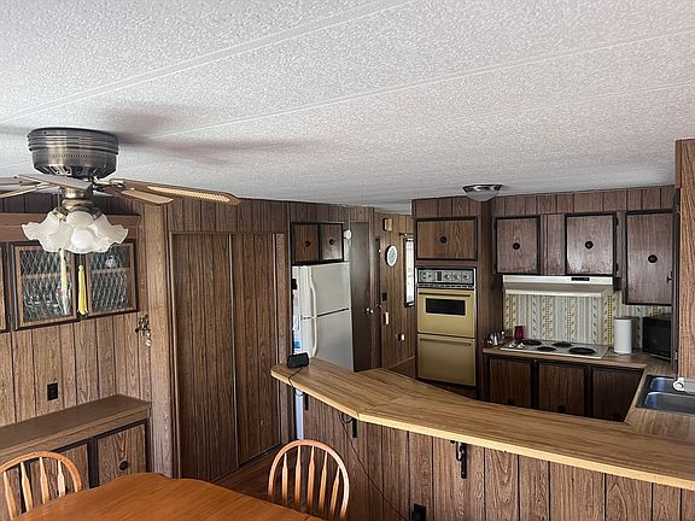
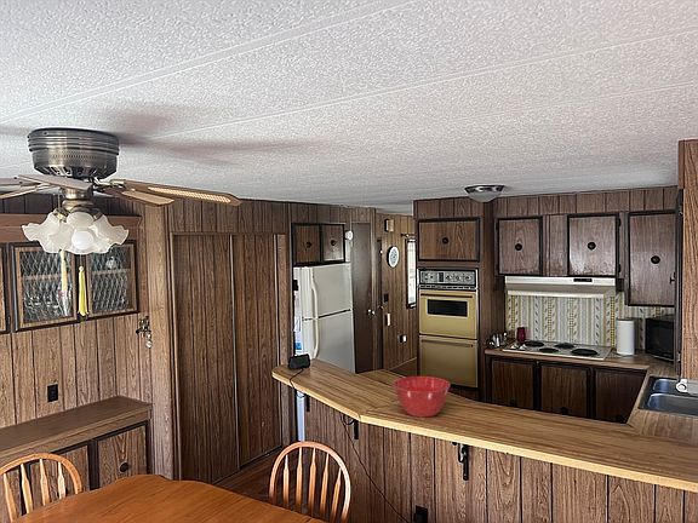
+ mixing bowl (422, 398)
